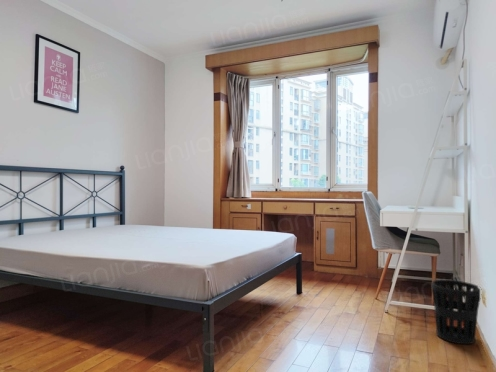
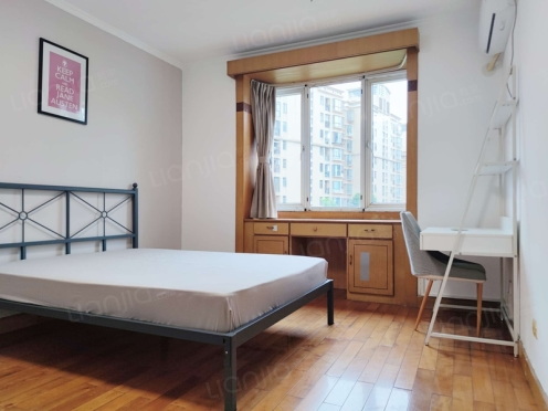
- wastebasket (455, 310)
